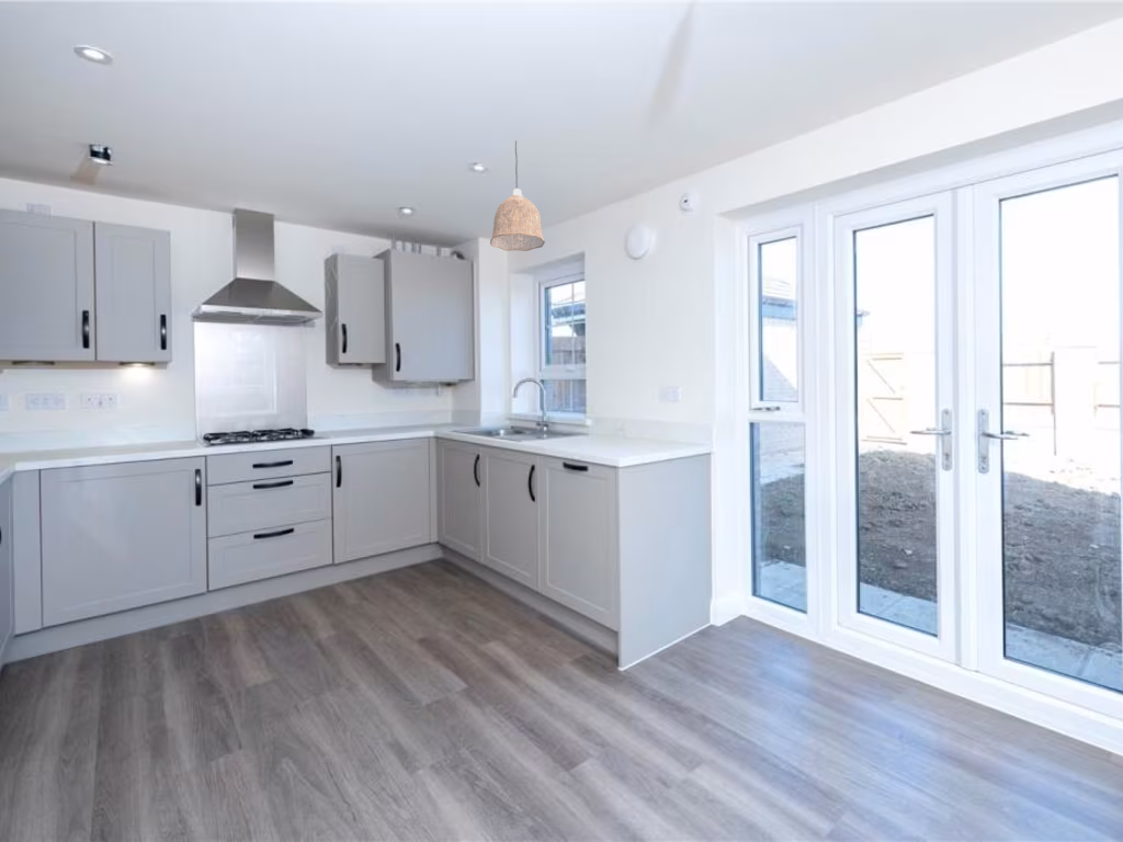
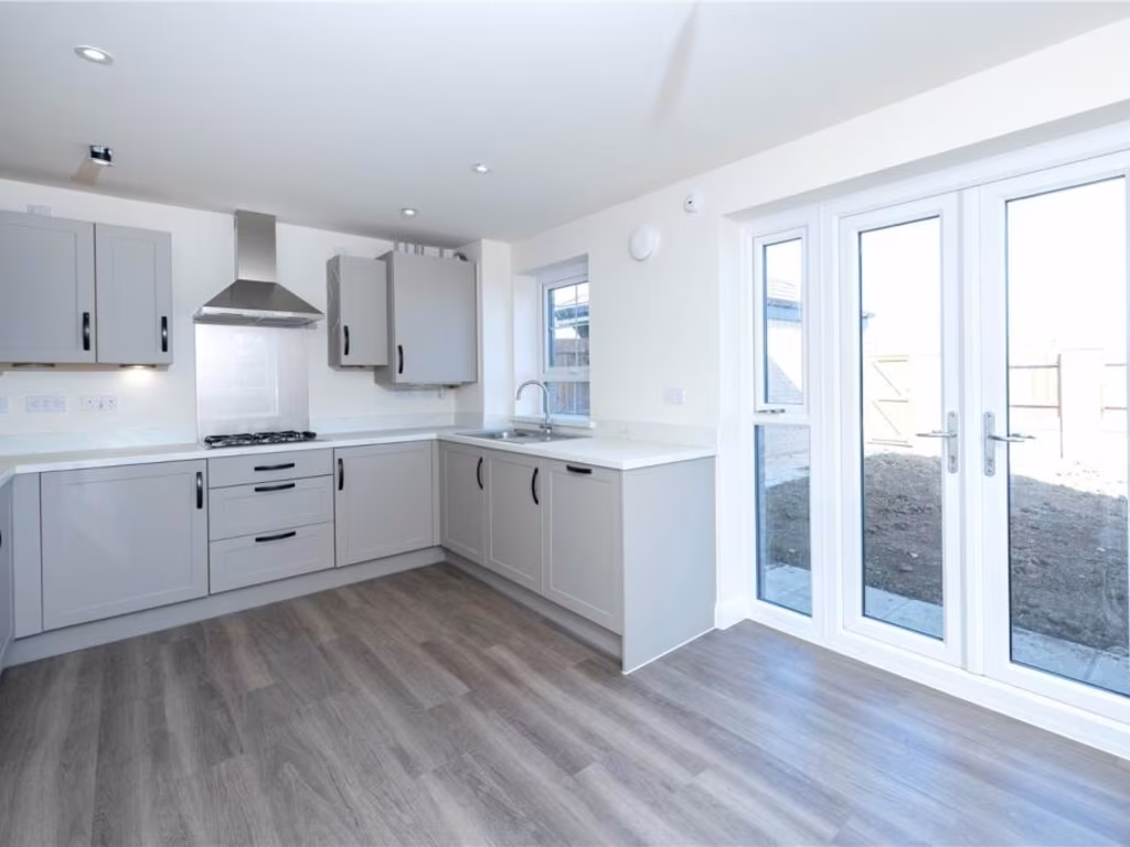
- pendant lamp (517, 192)
